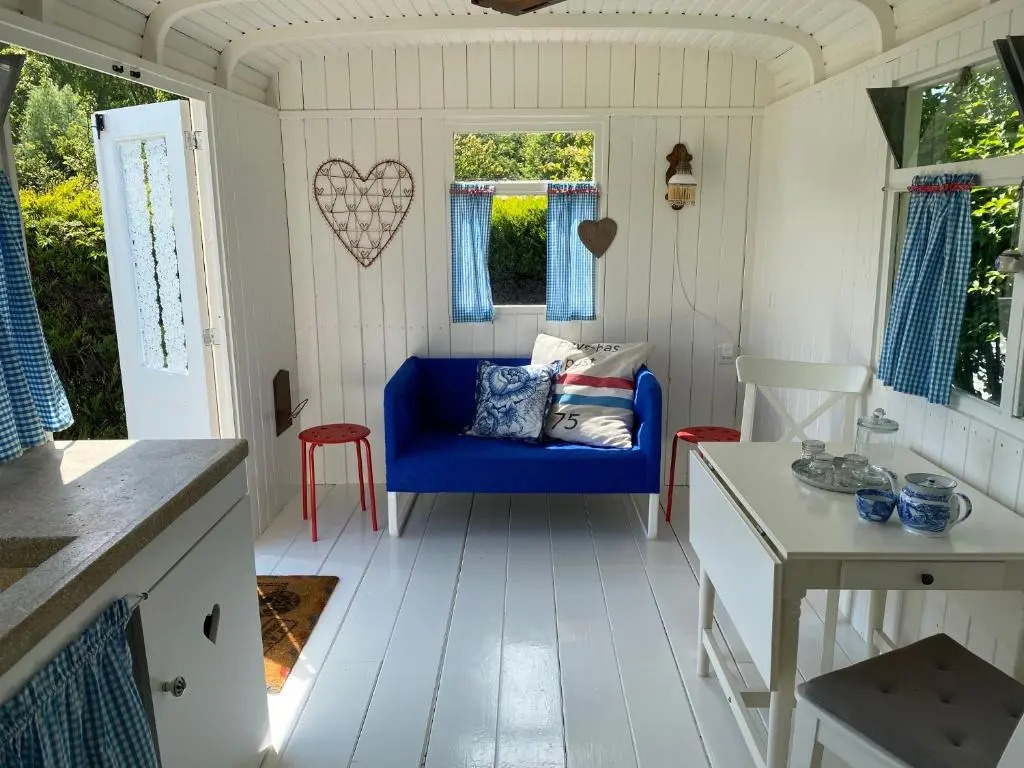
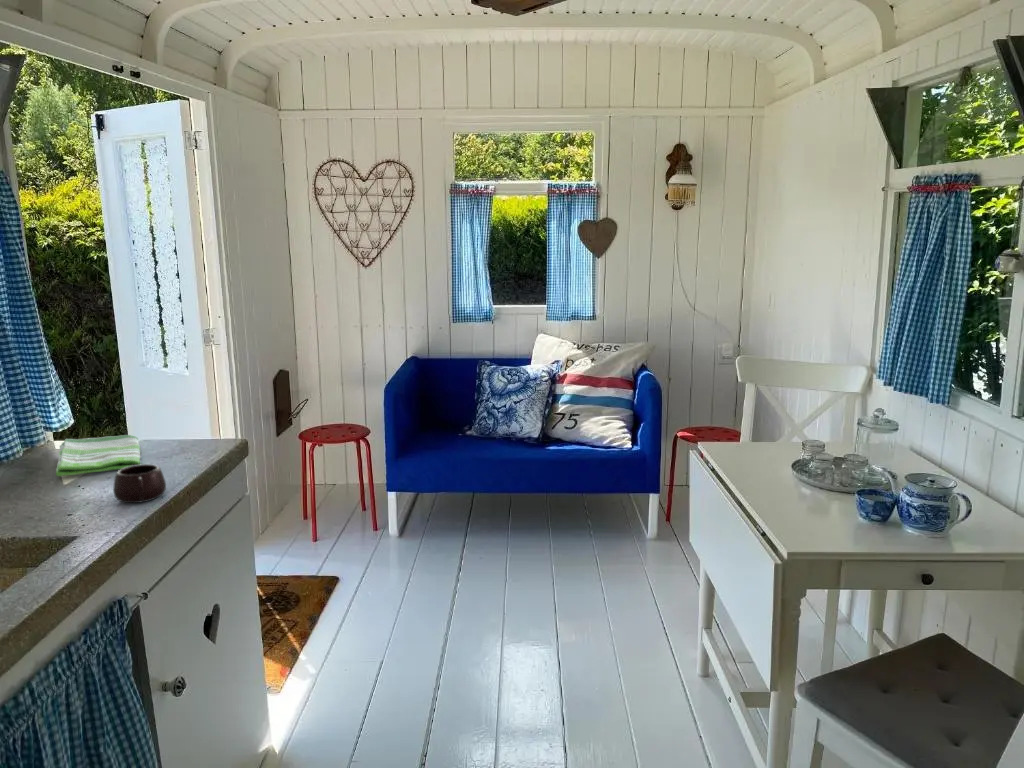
+ dish towel (99, 453)
+ mug (139, 485)
